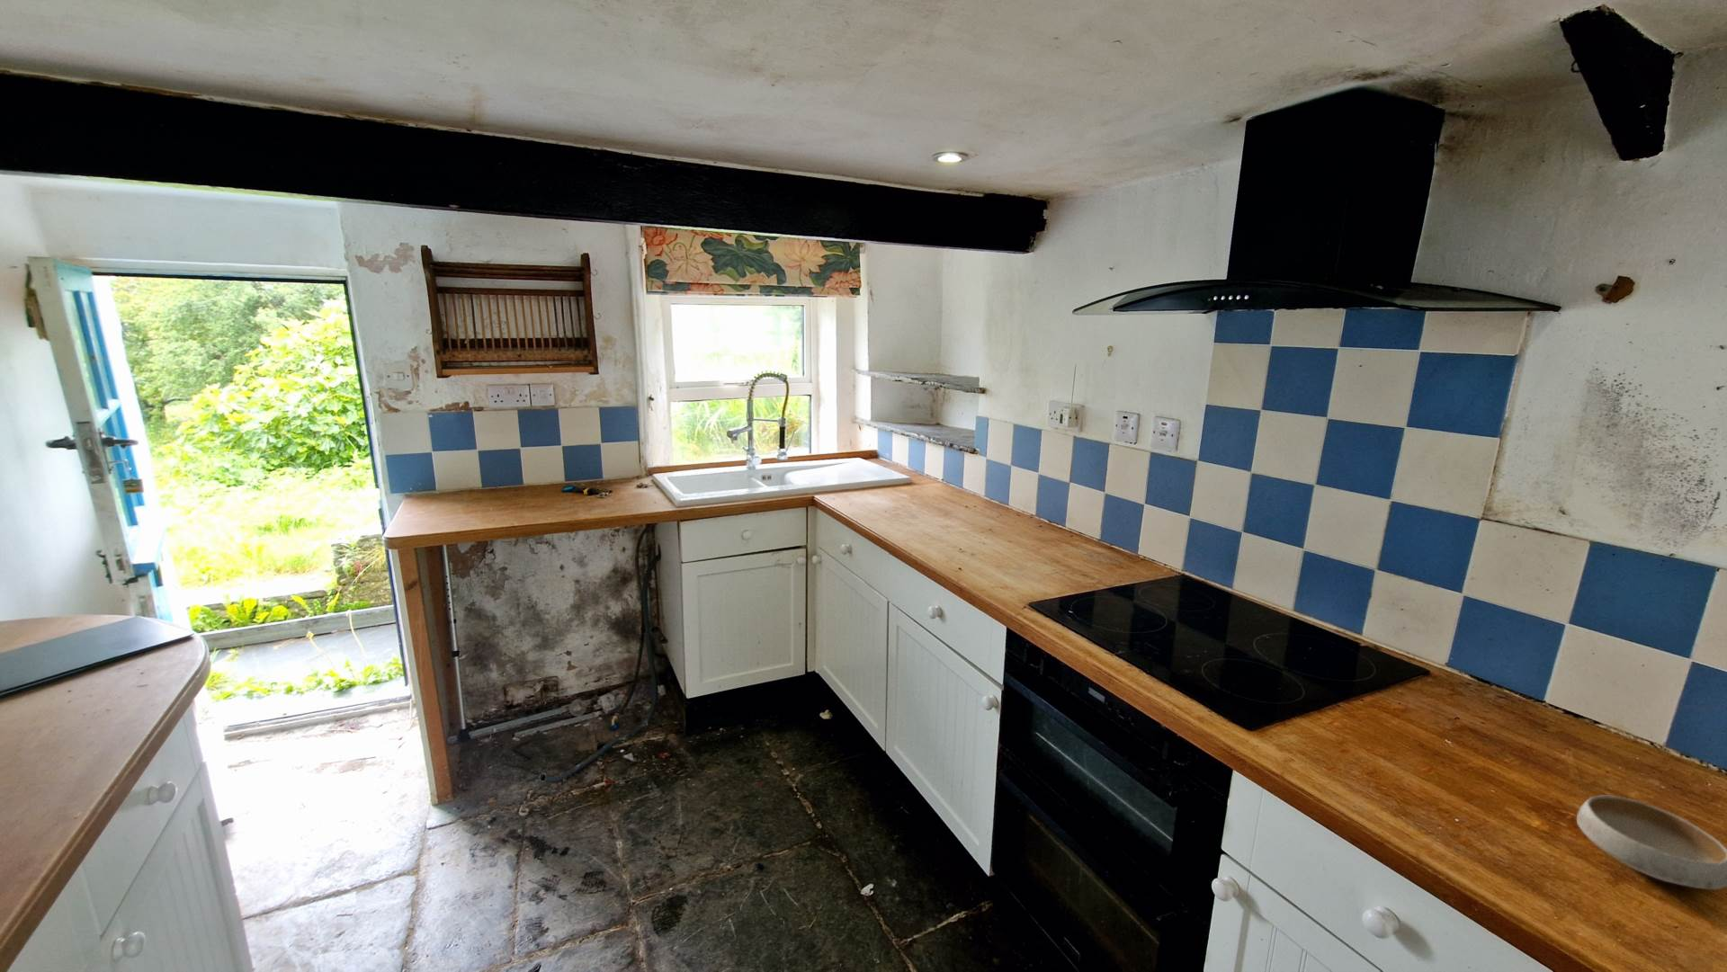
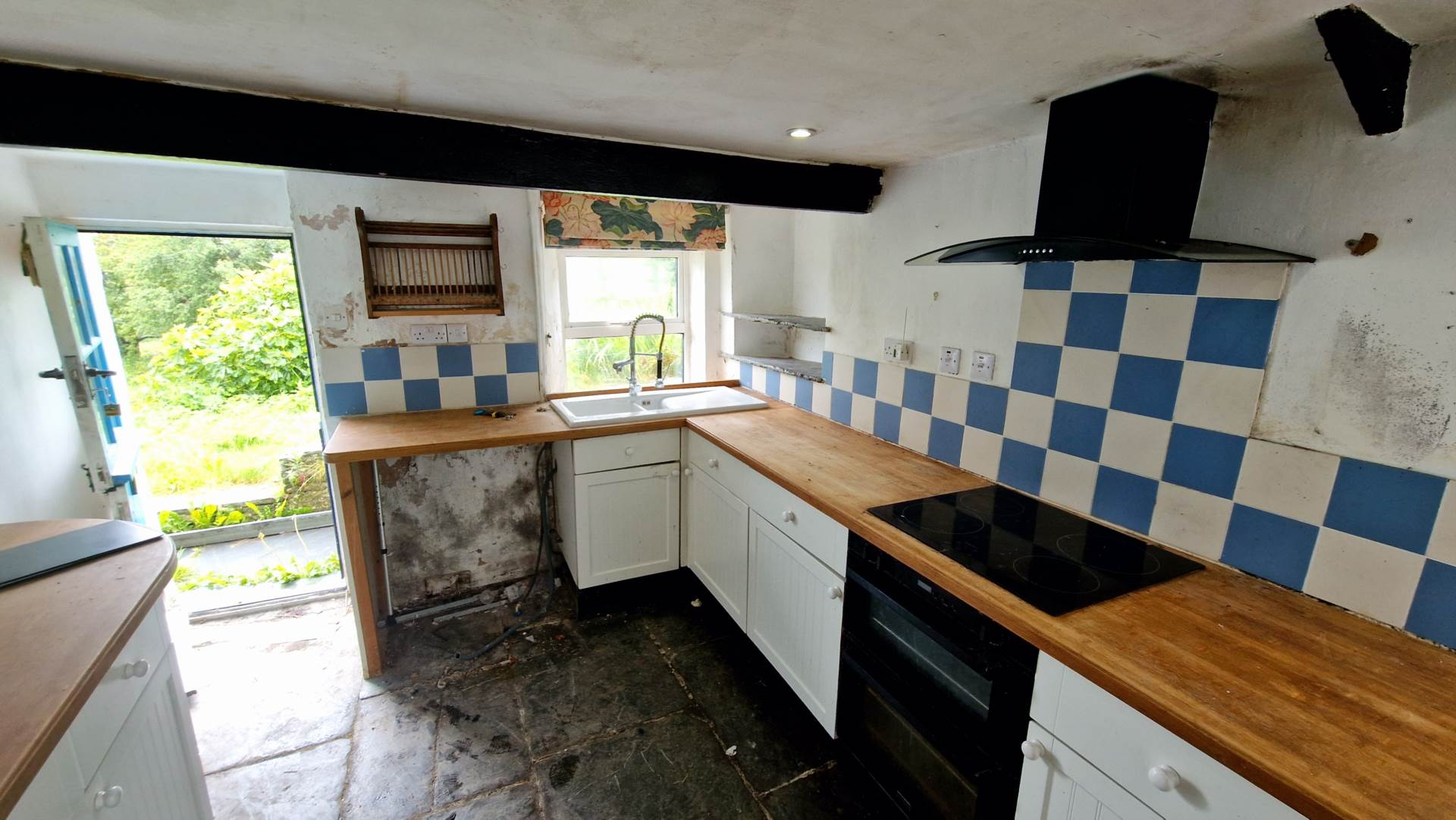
- bowl (1650, 844)
